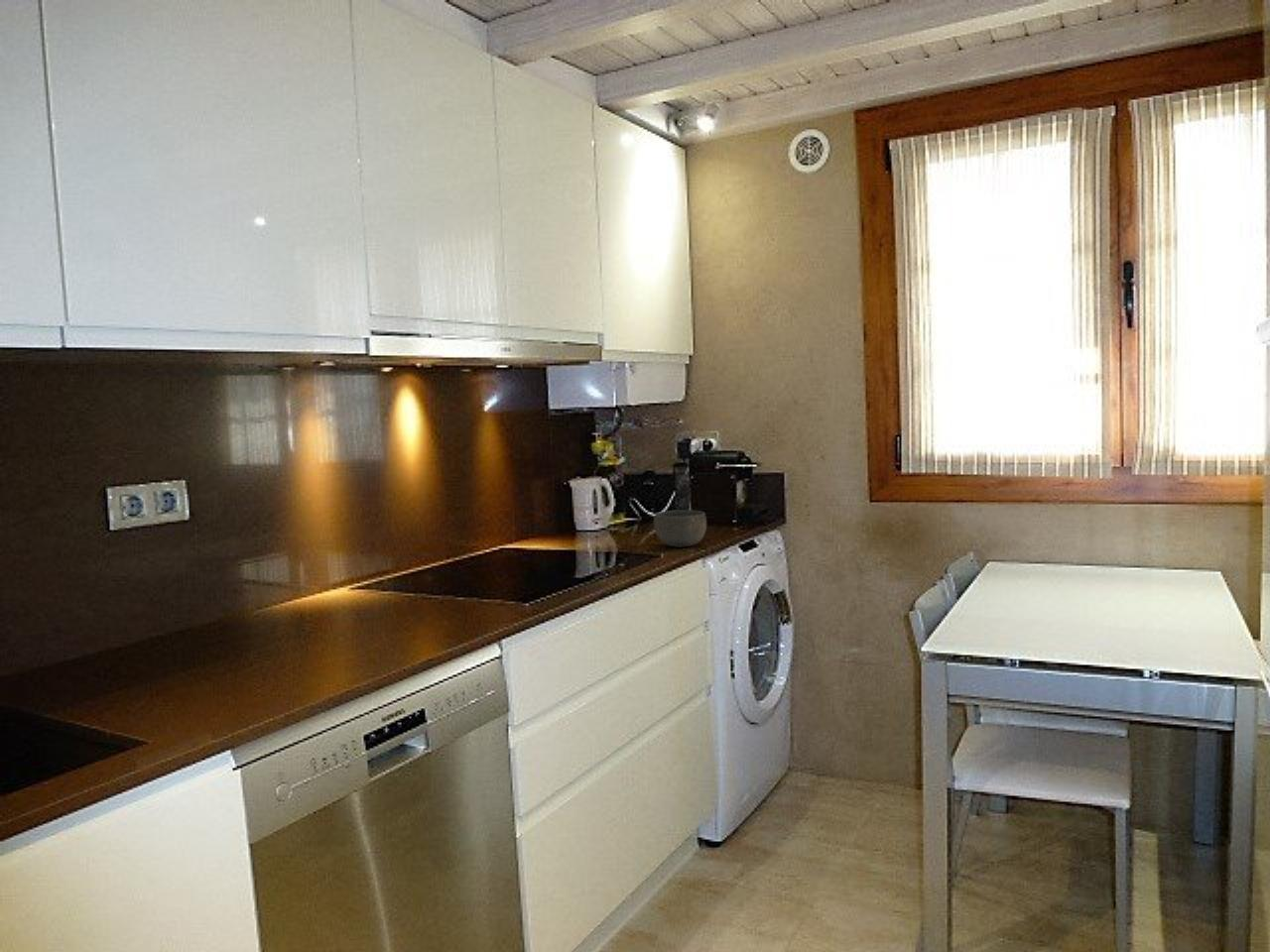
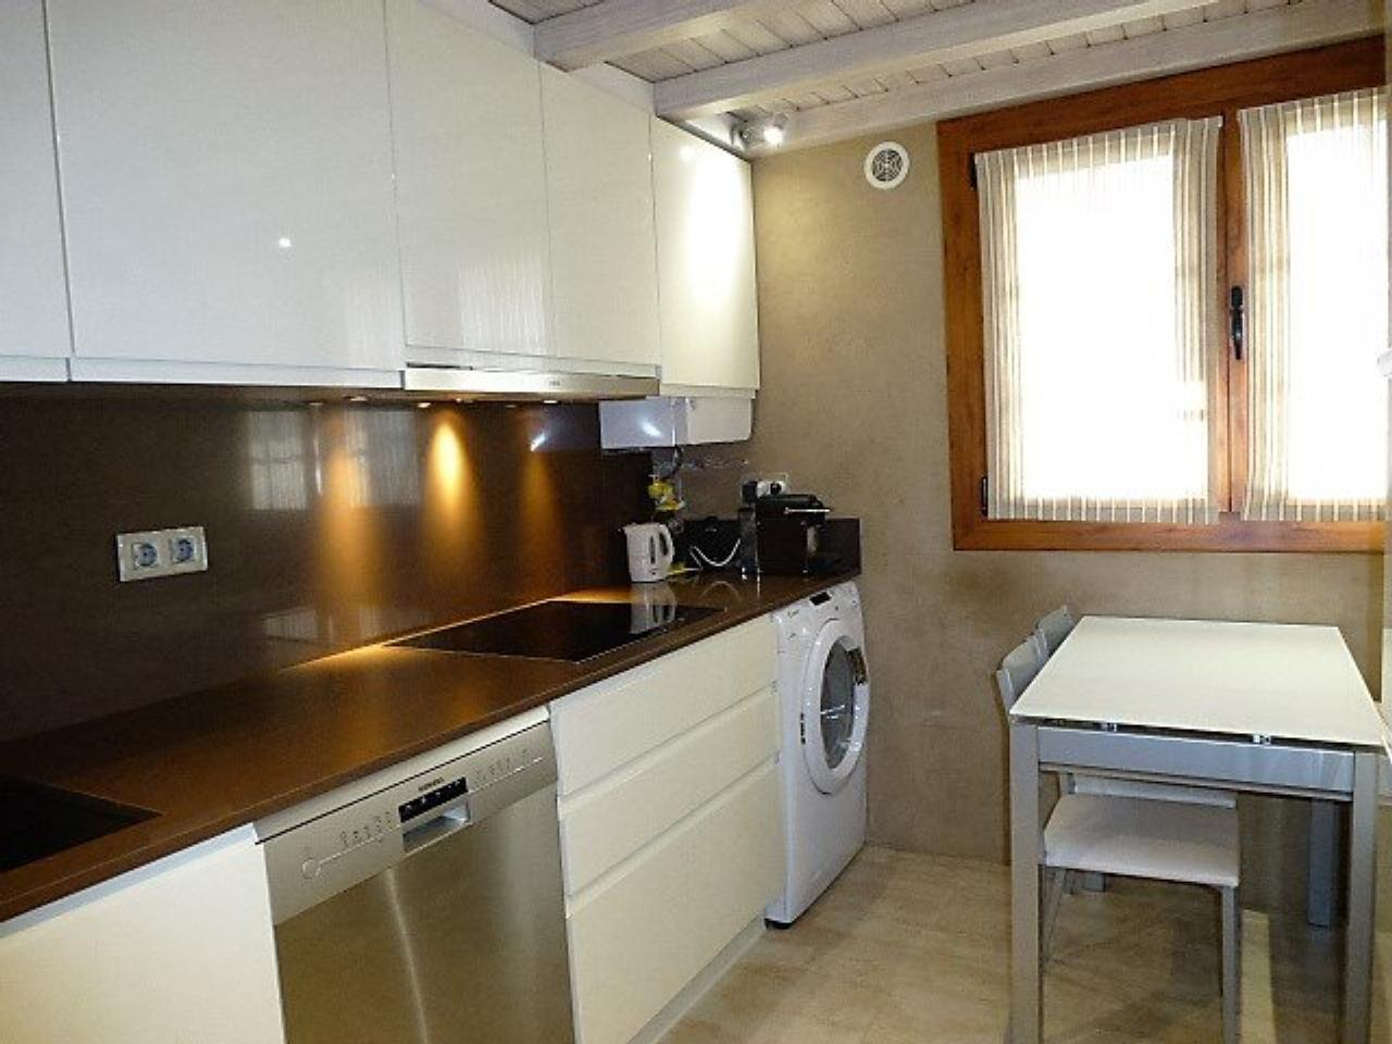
- bowl (680, 529)
